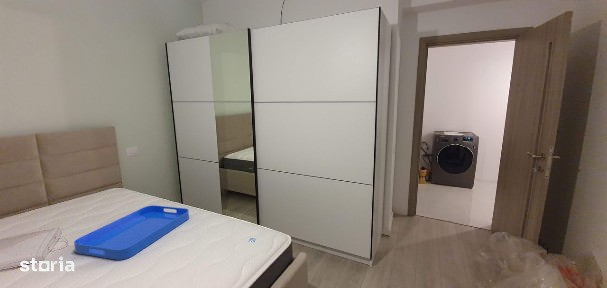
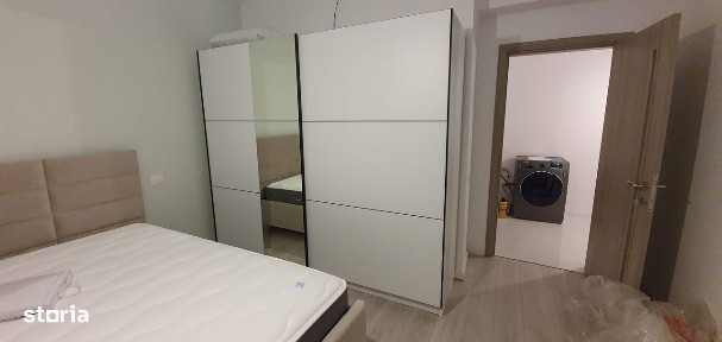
- serving tray (139, 227)
